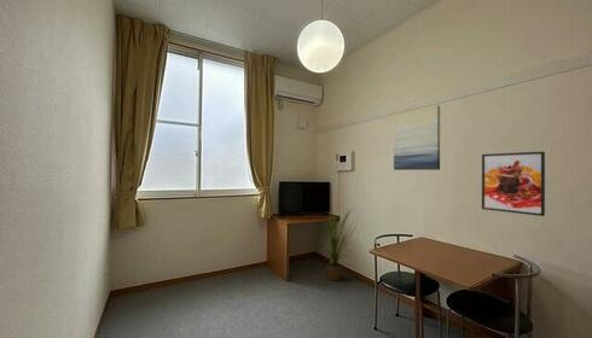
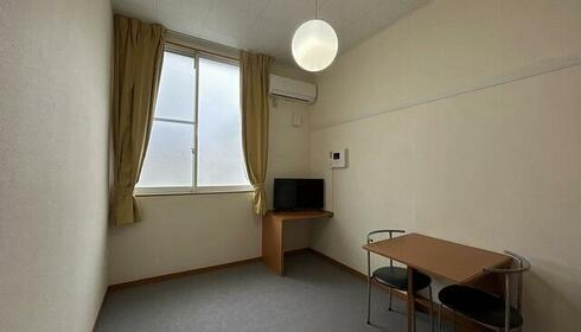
- wall art (414, 140)
- house plant (336, 243)
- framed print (510, 182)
